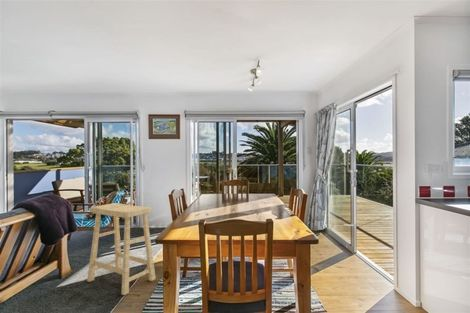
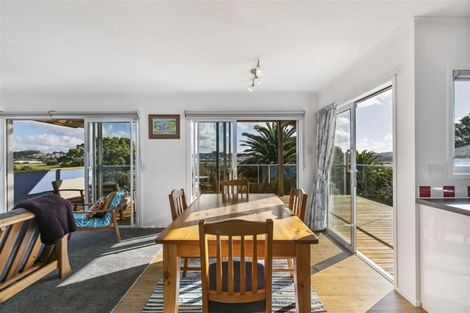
- stool (119, 243)
